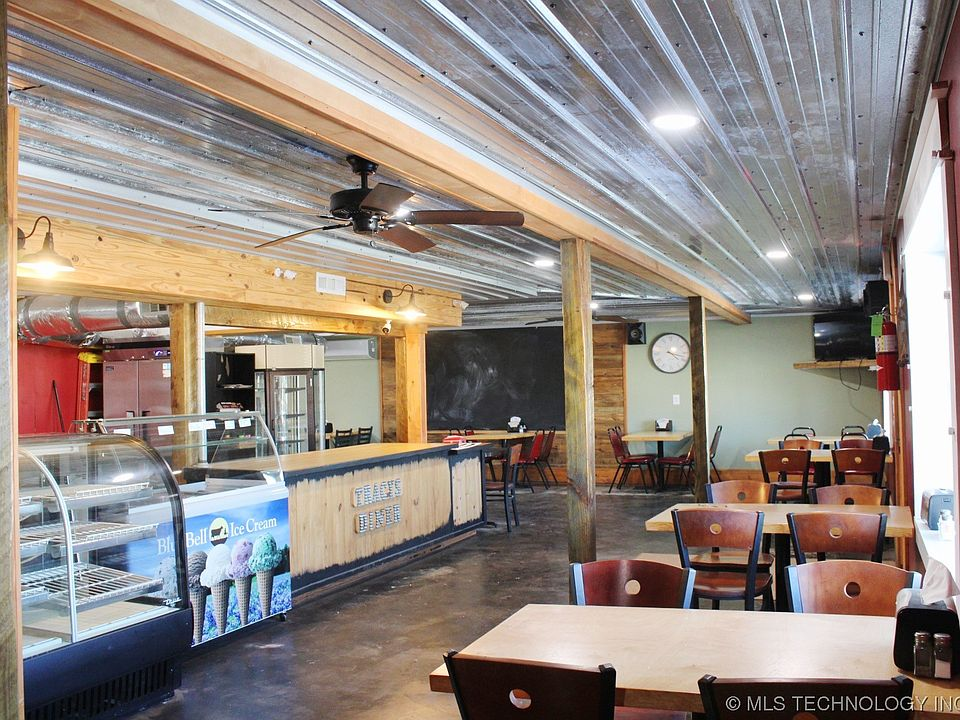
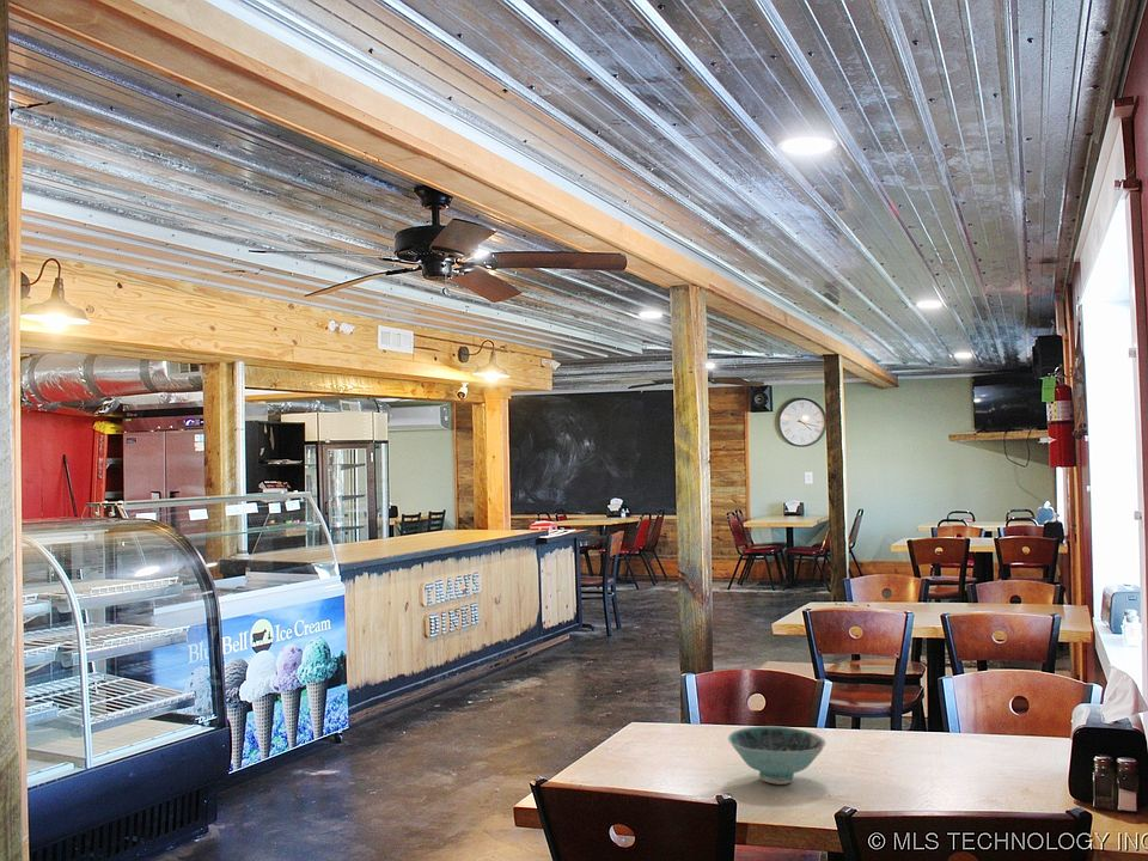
+ bowl (776, 758)
